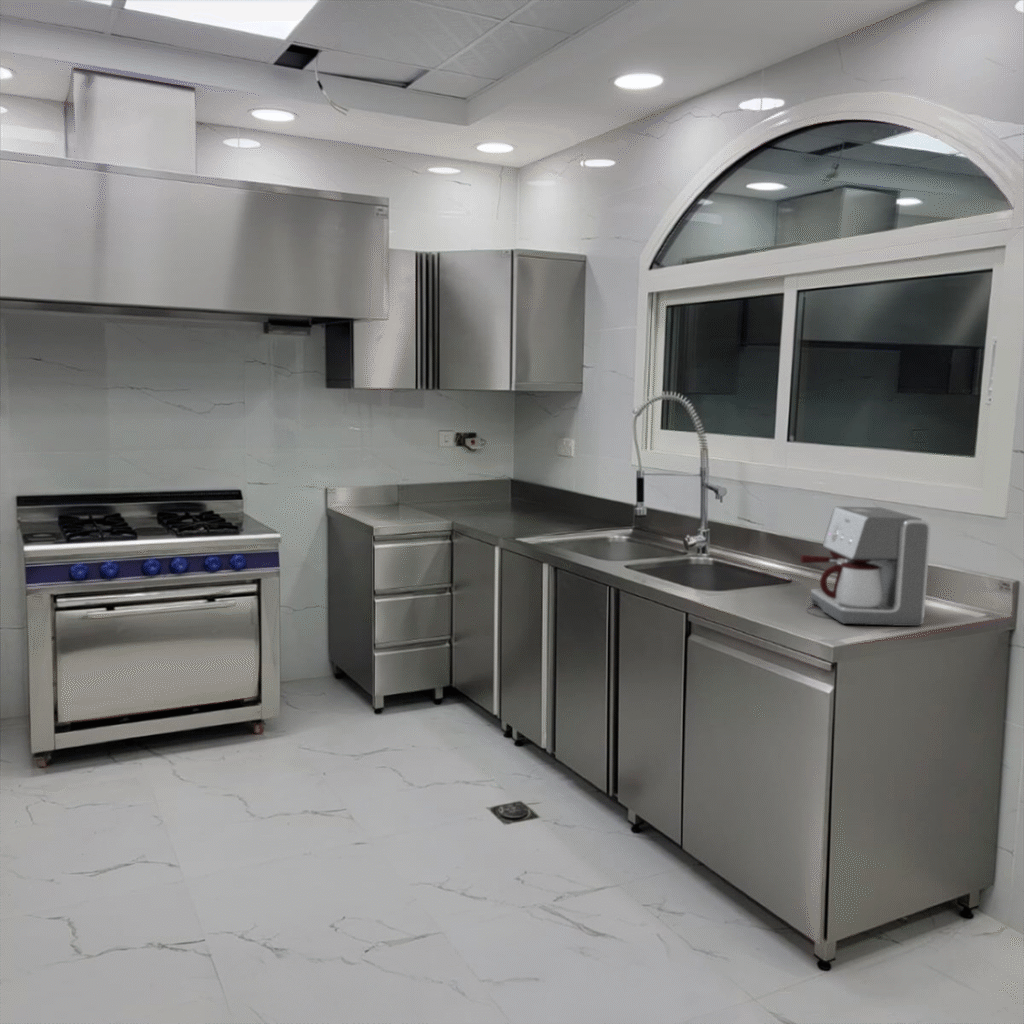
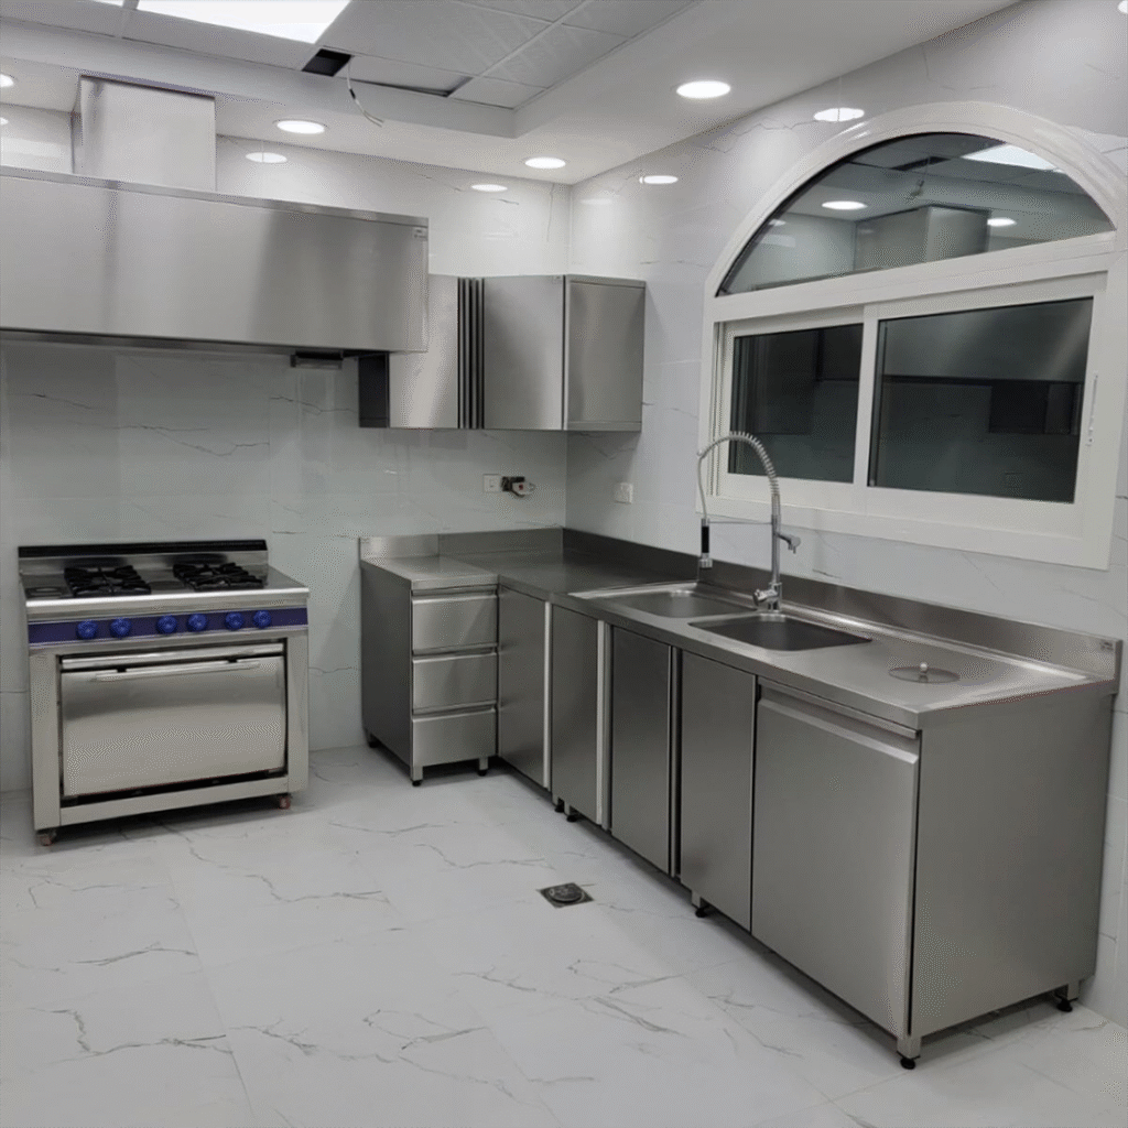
- coffee maker (868, 563)
